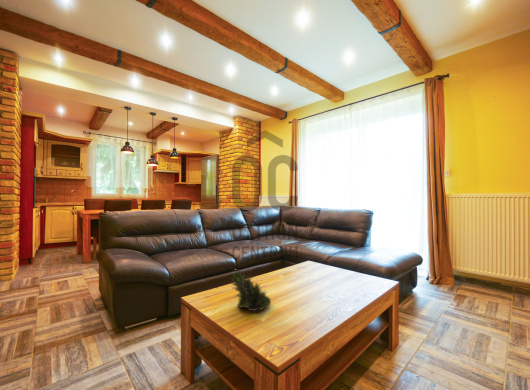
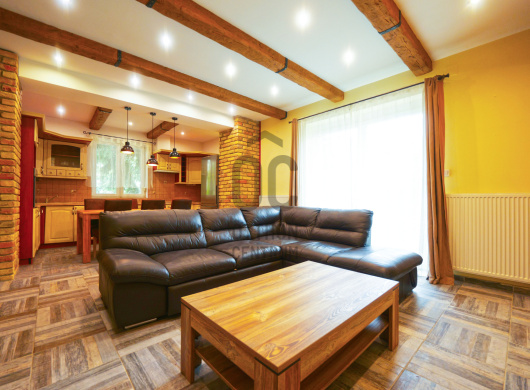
- succulent plant (249, 287)
